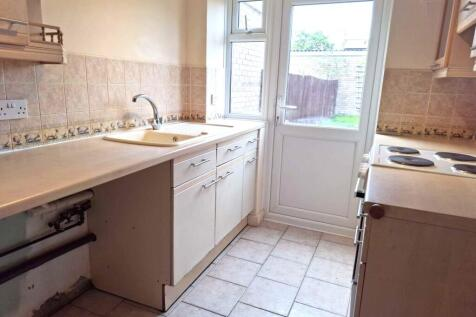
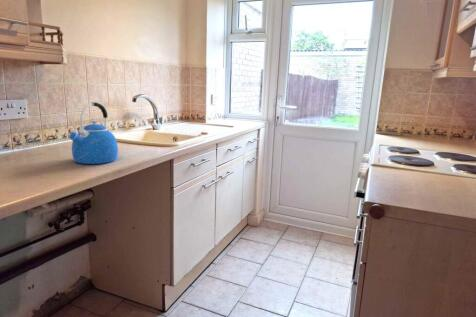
+ kettle (91, 132)
